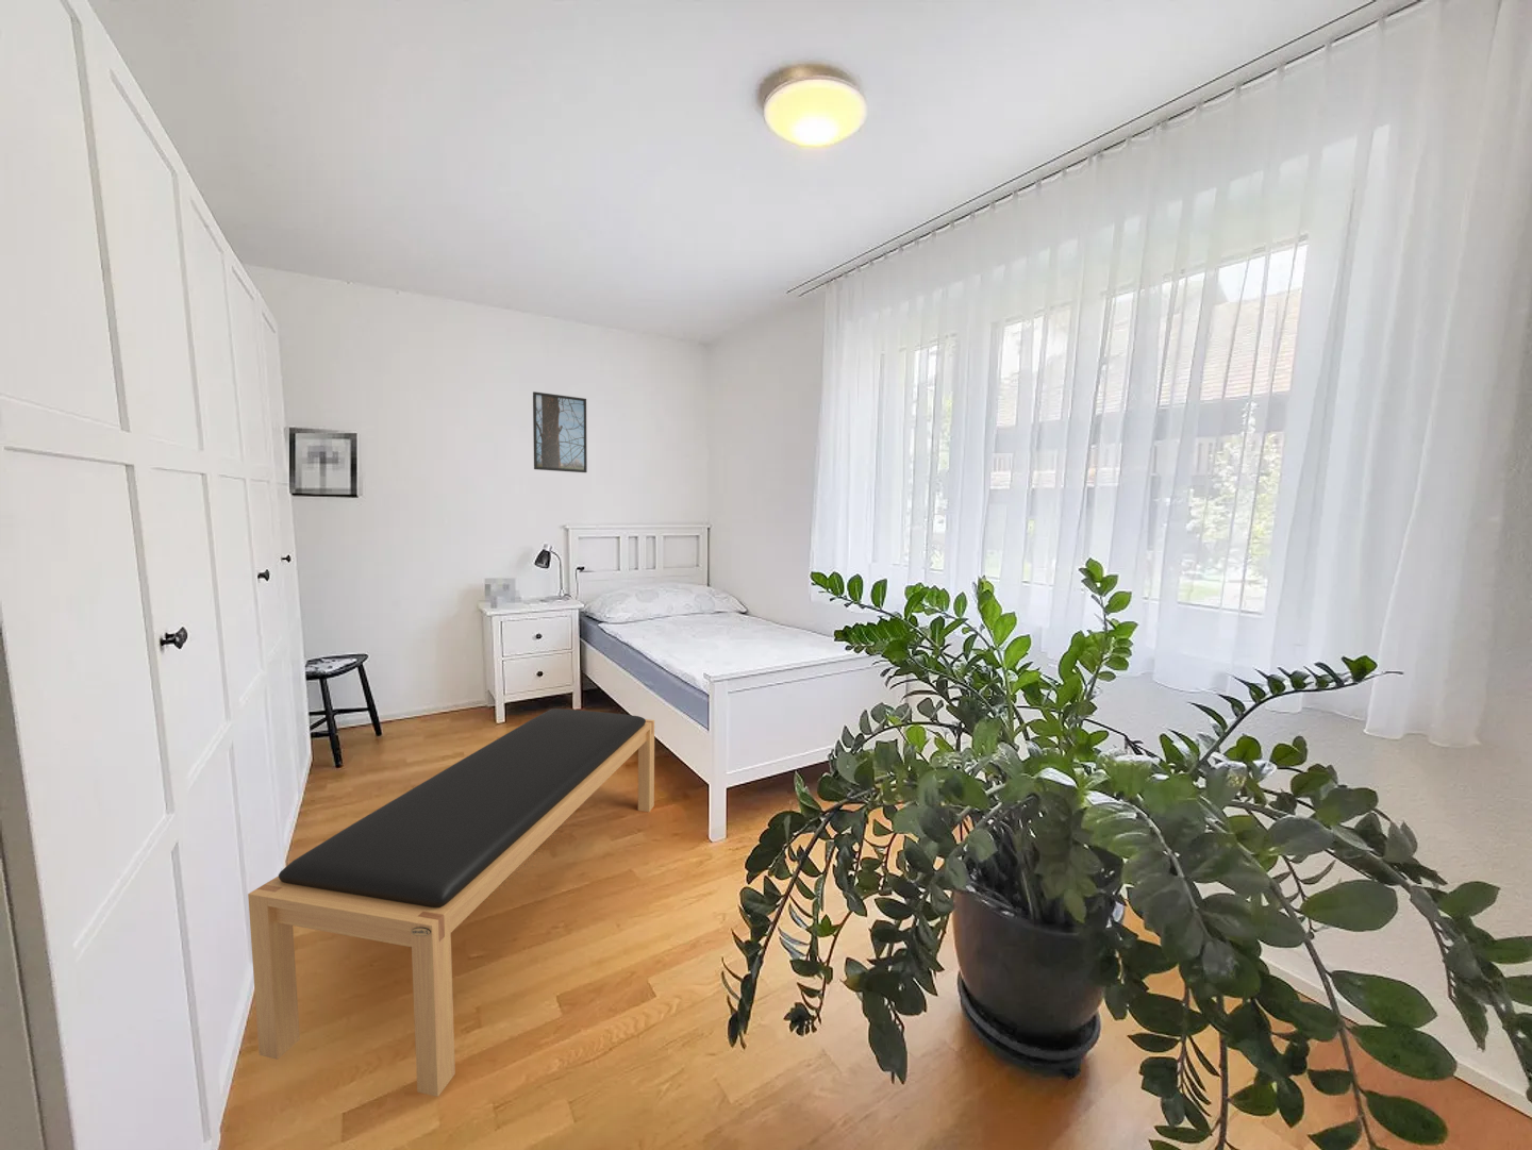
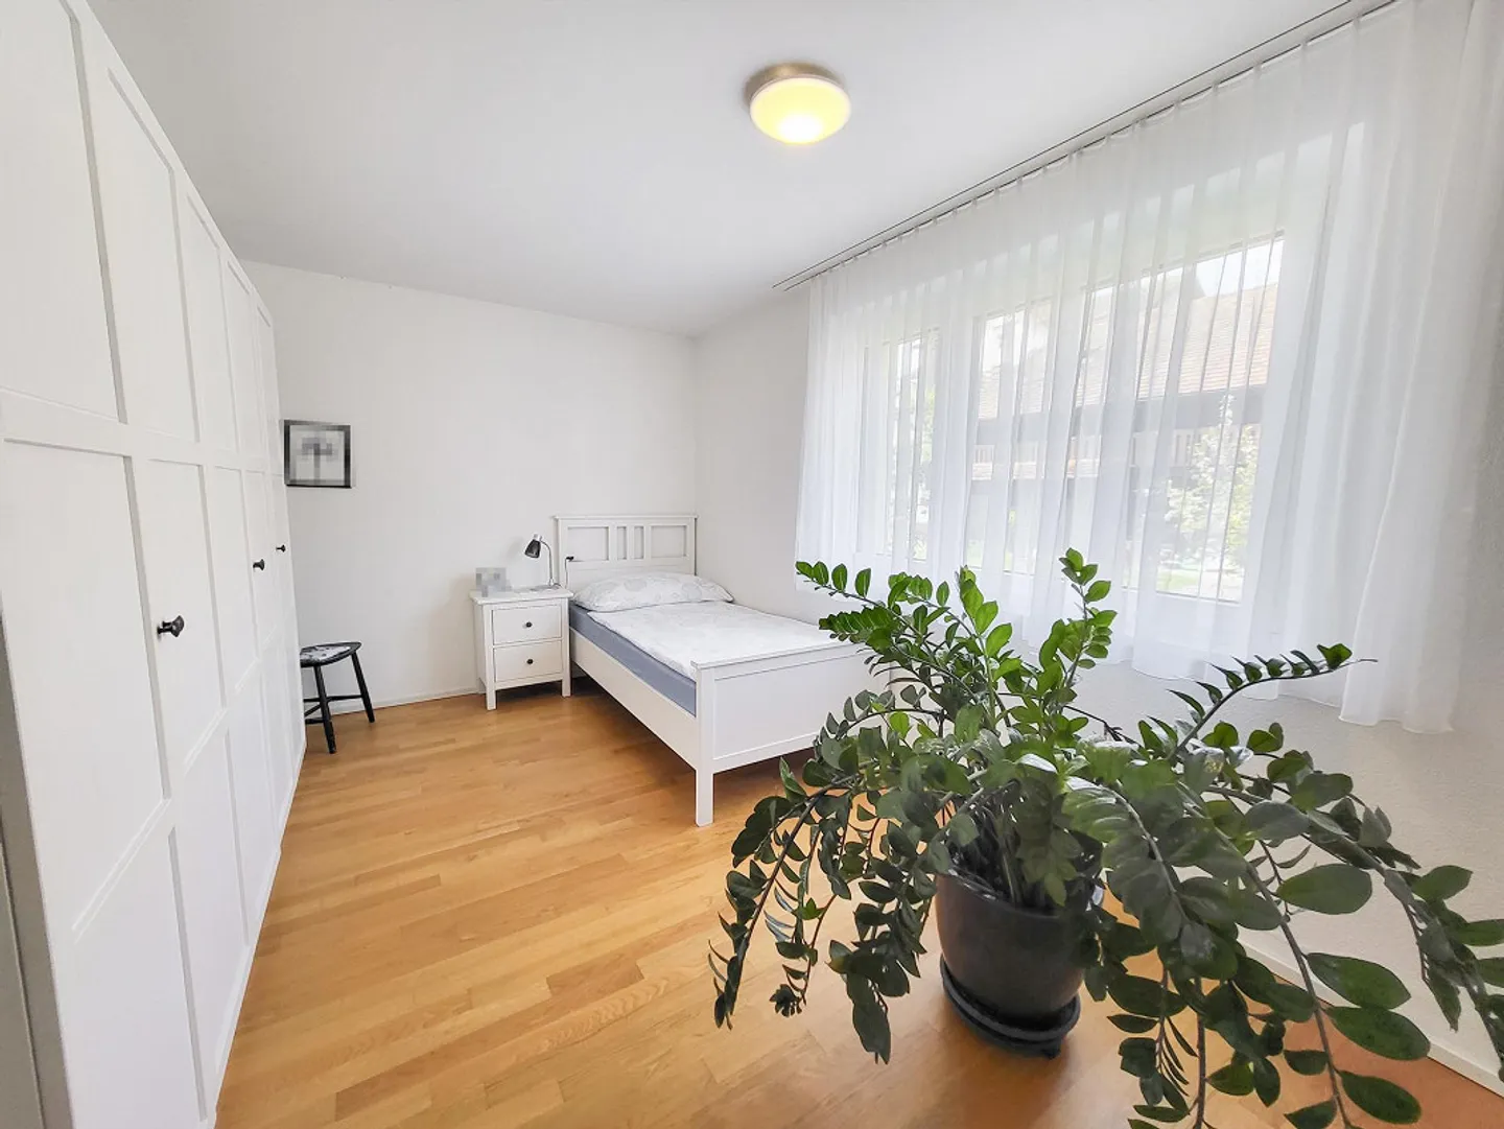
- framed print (559, 432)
- bench (515, 830)
